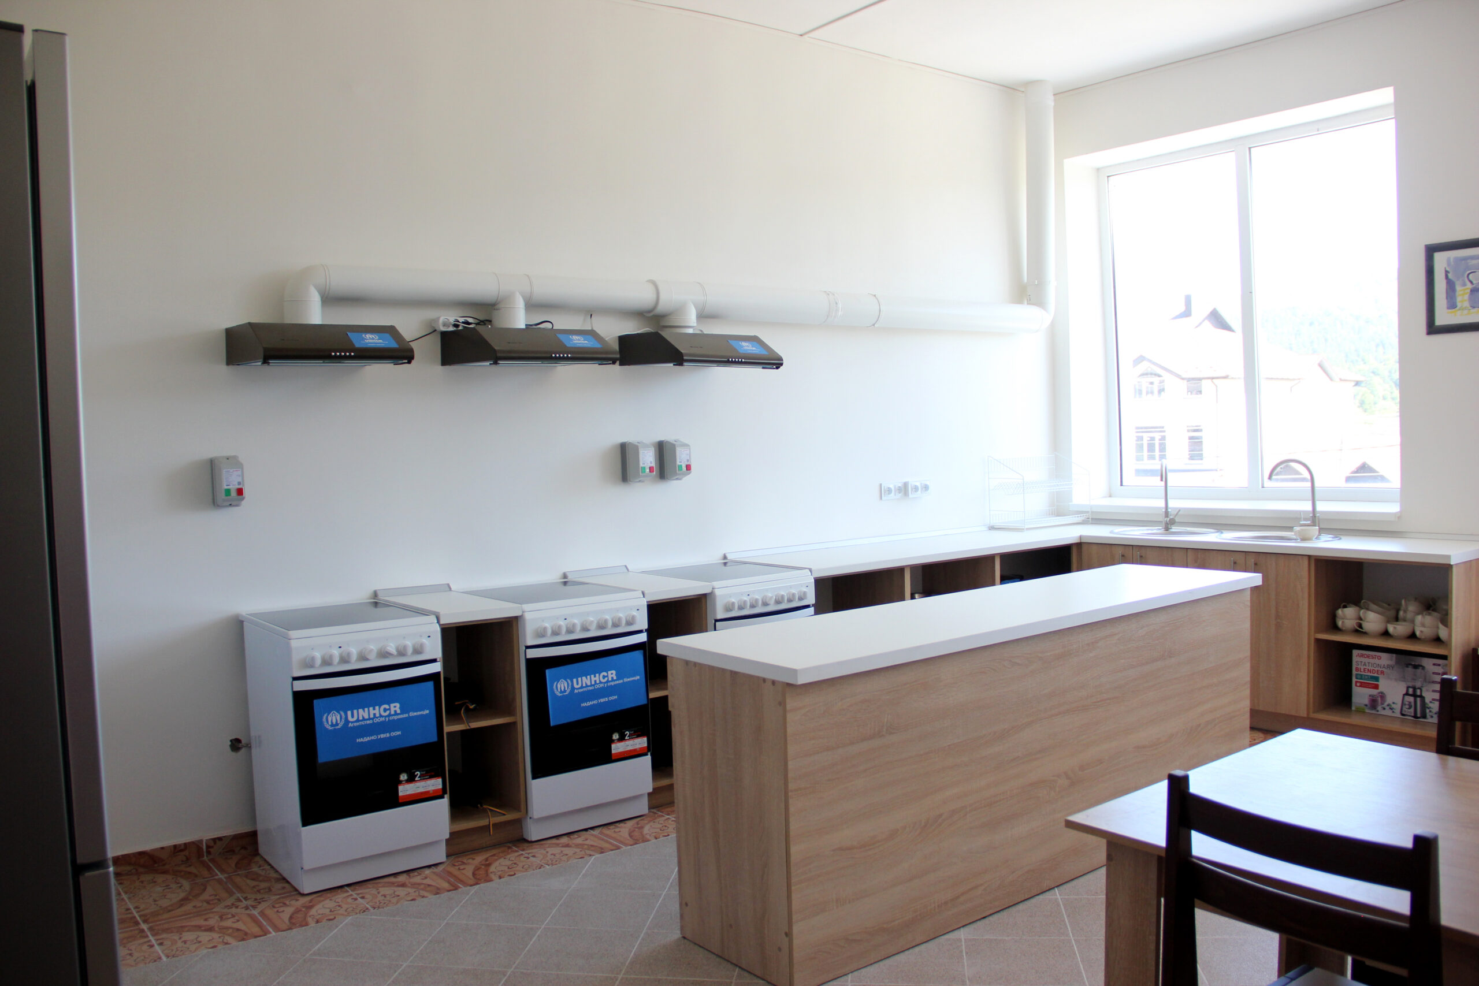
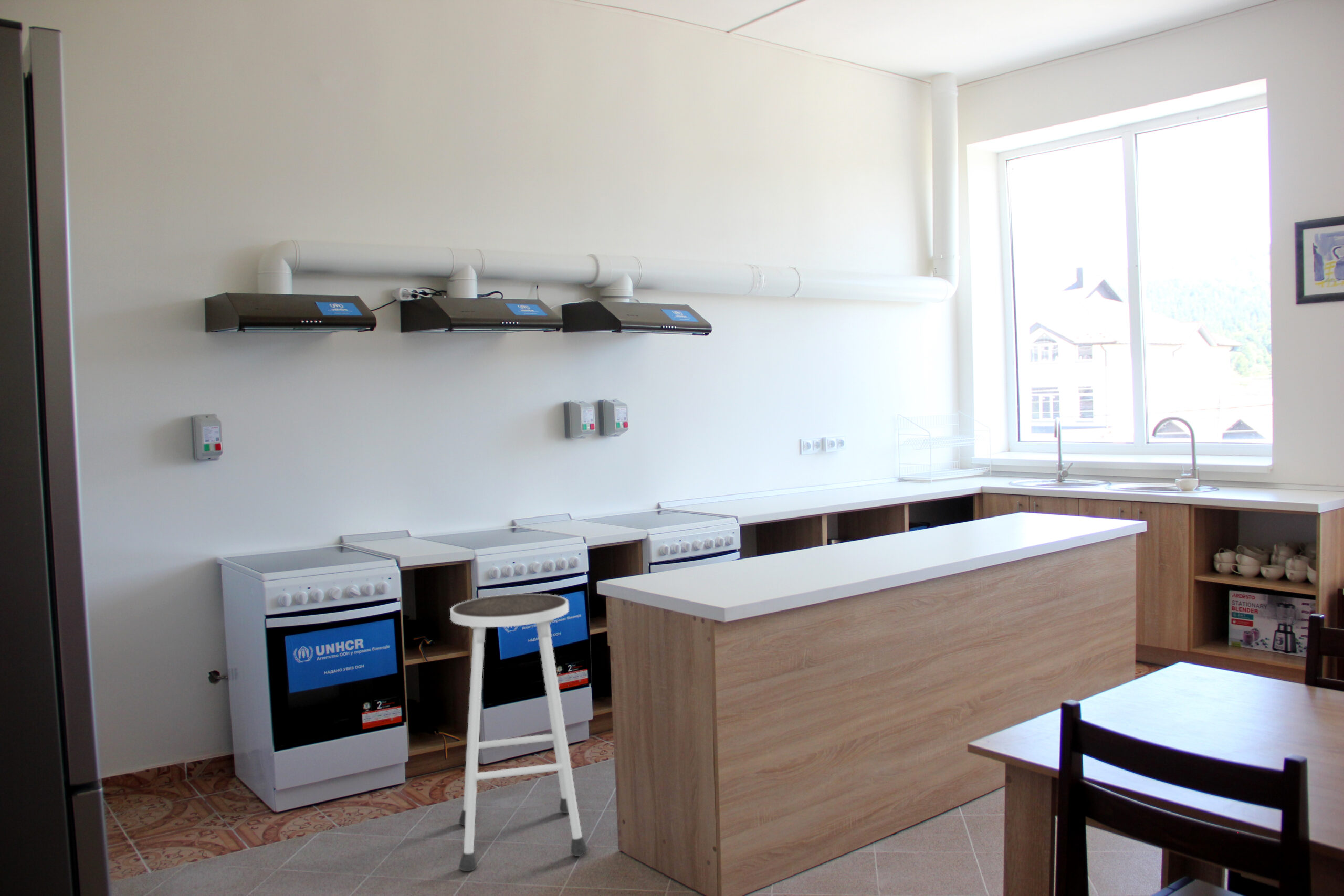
+ stool (517, 737)
